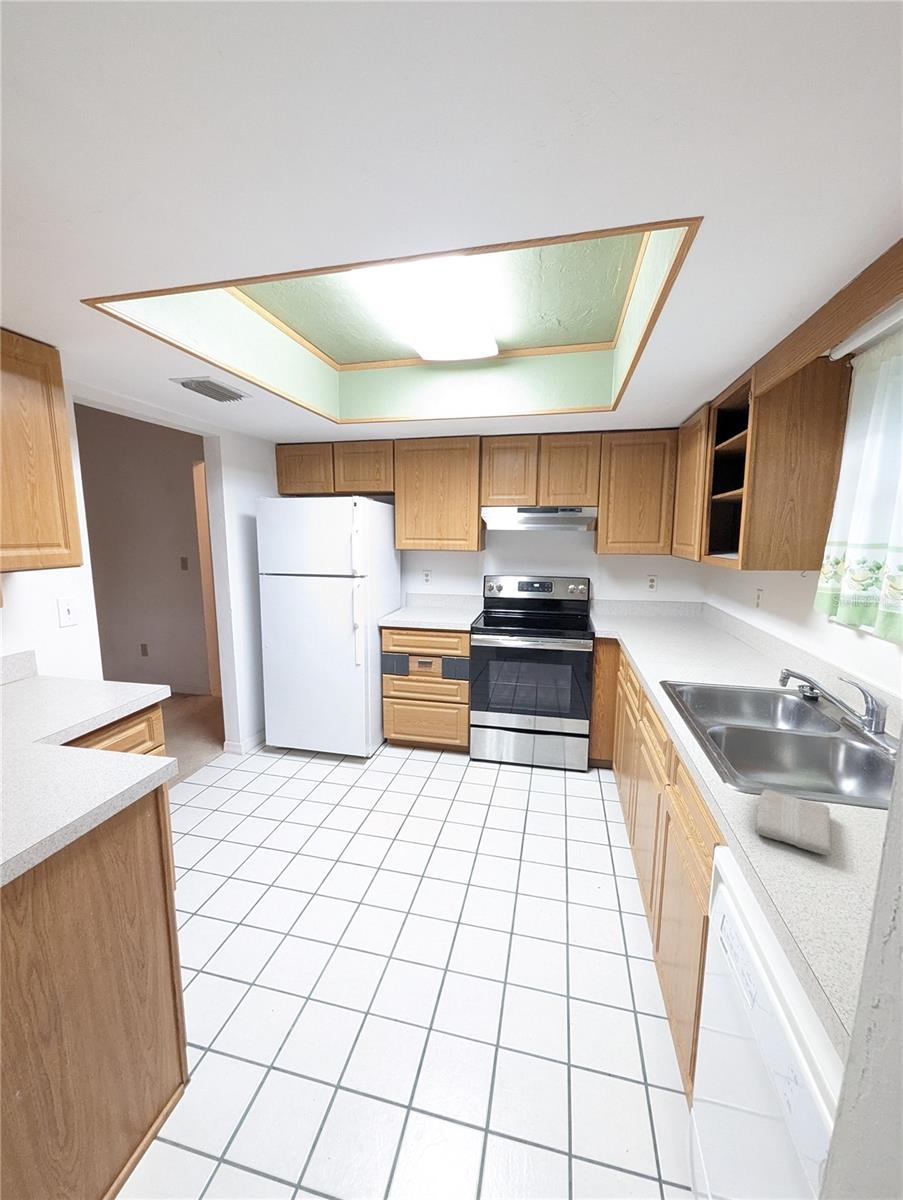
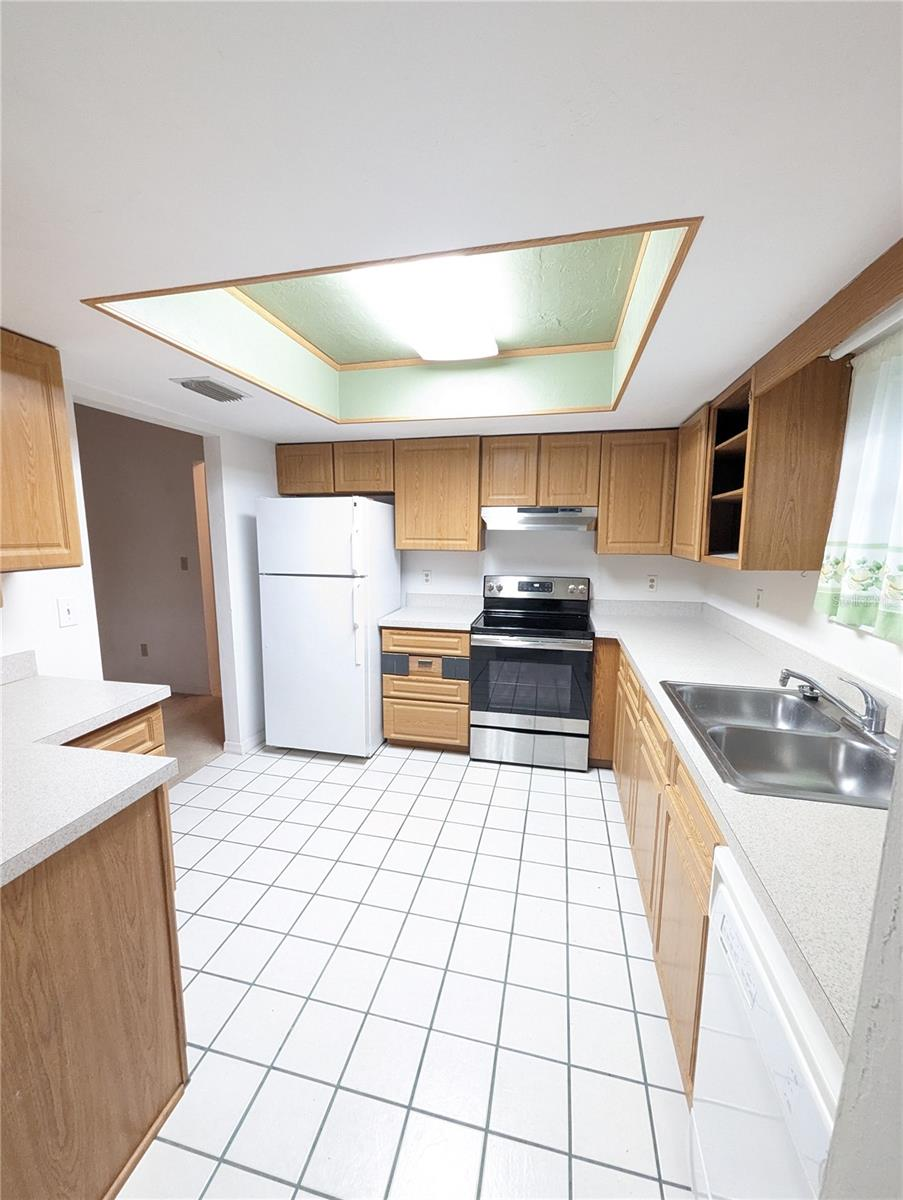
- washcloth (793, 818)
